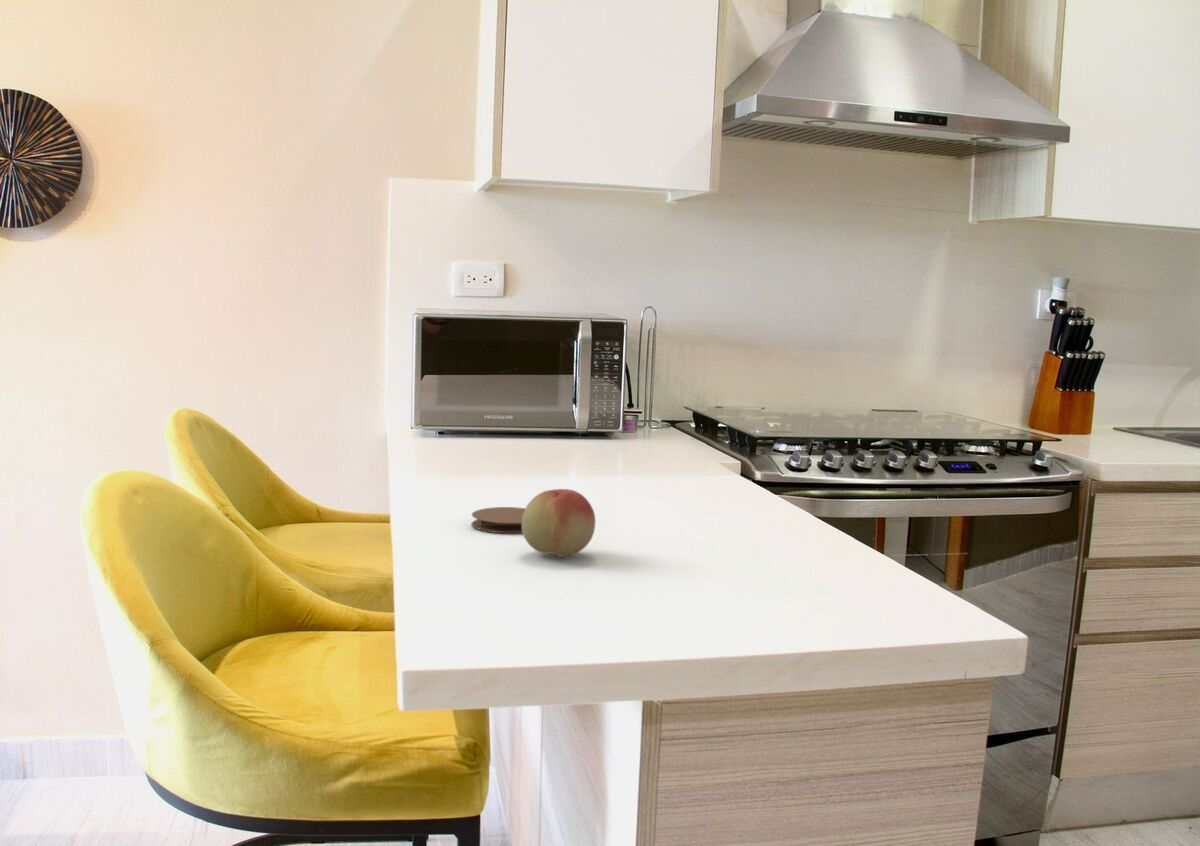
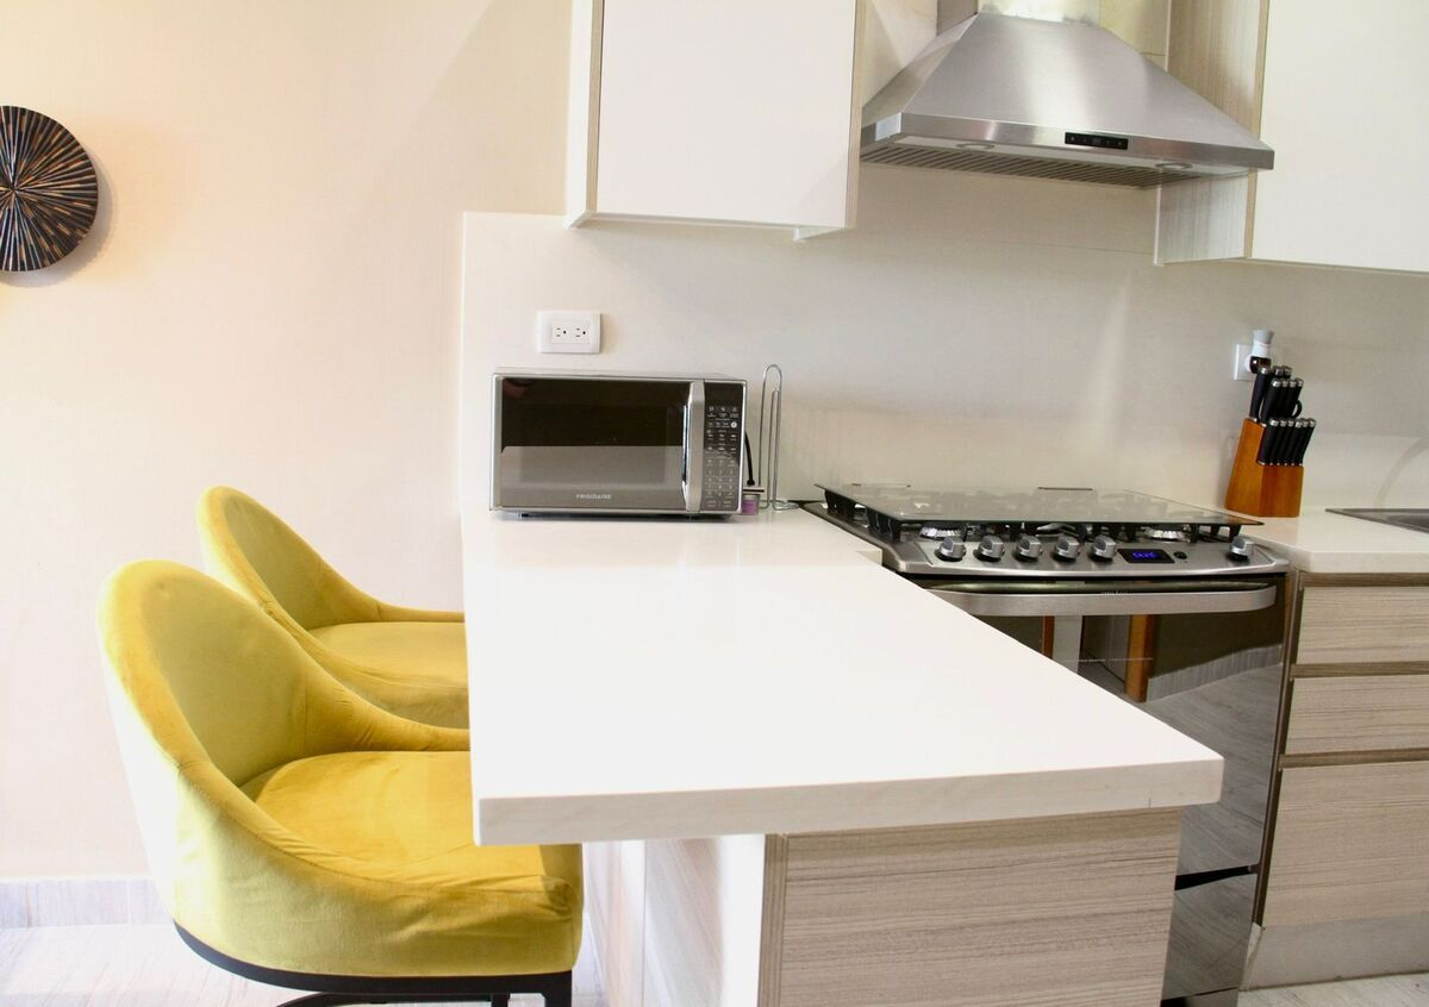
- fruit (558, 522)
- coaster (507, 519)
